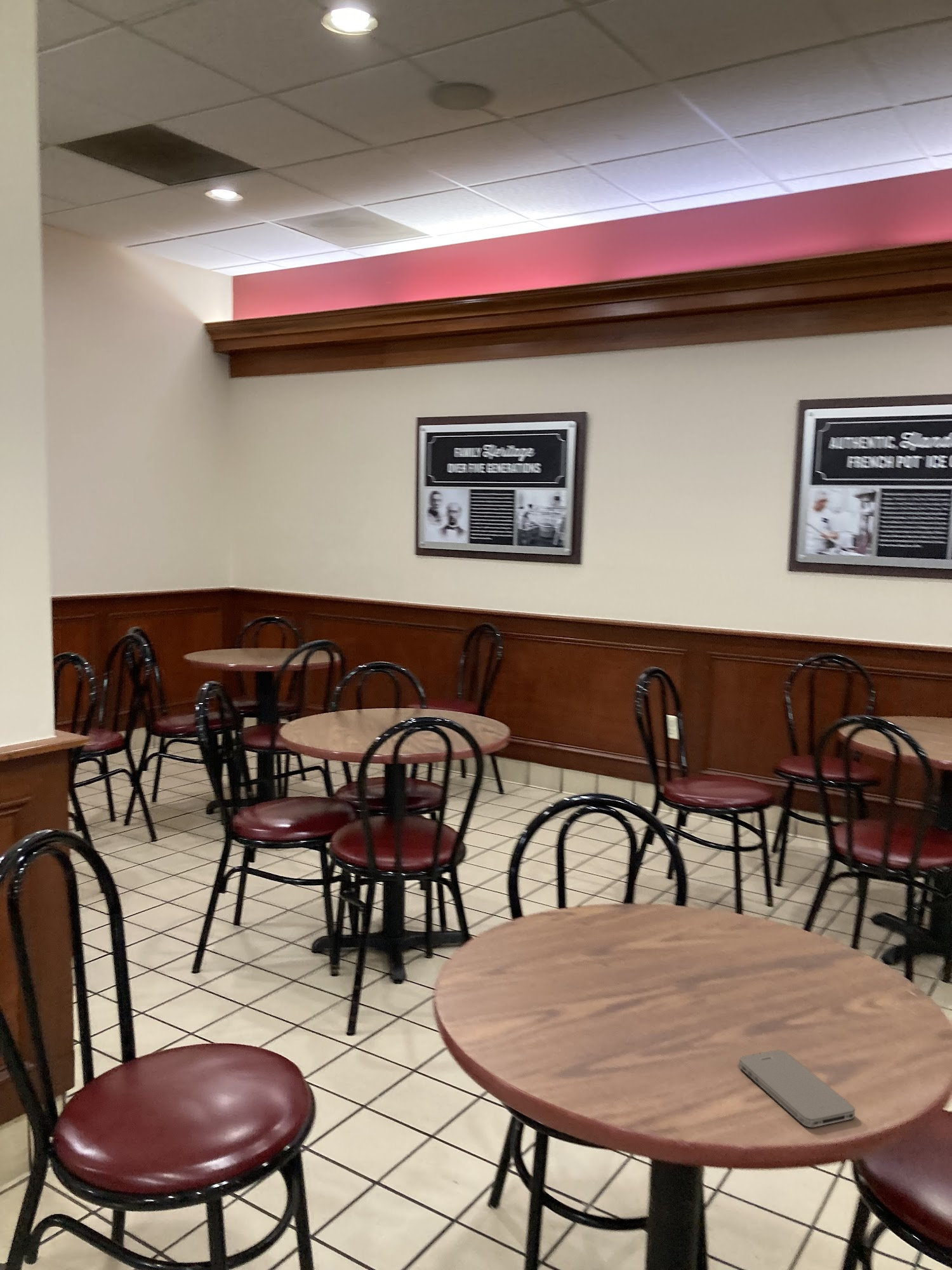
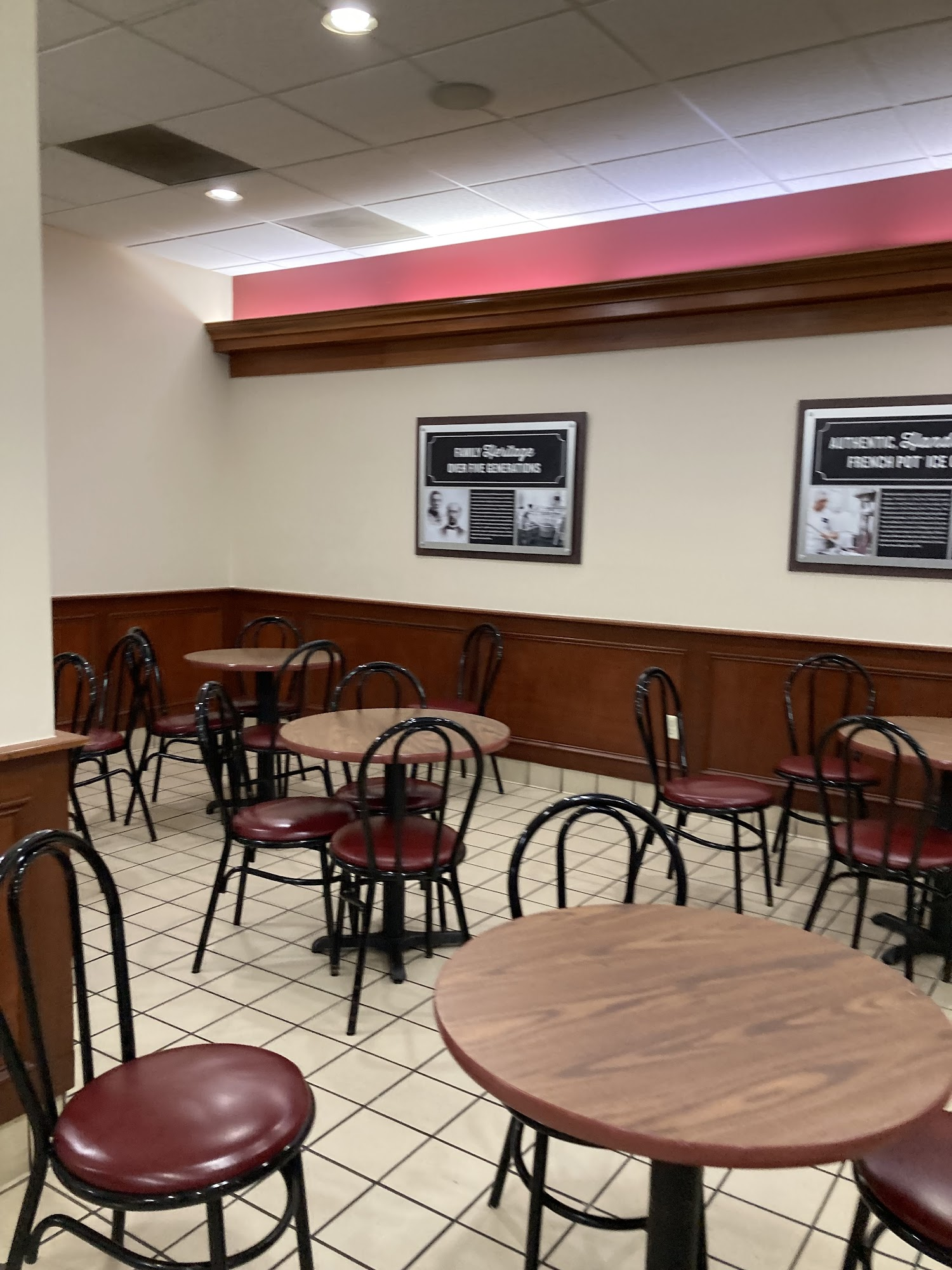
- smartphone (794, 1086)
